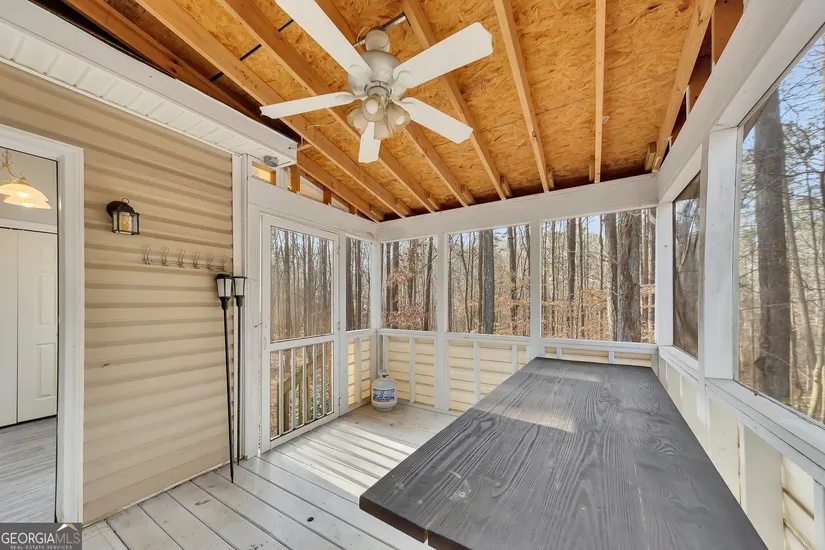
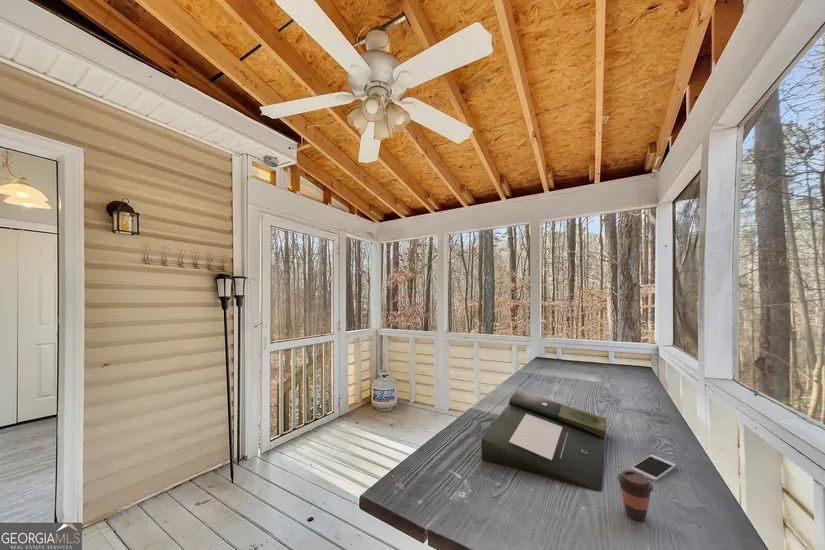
+ coffee cup (635, 495)
+ smartphone (653, 467)
+ document tray (549, 430)
